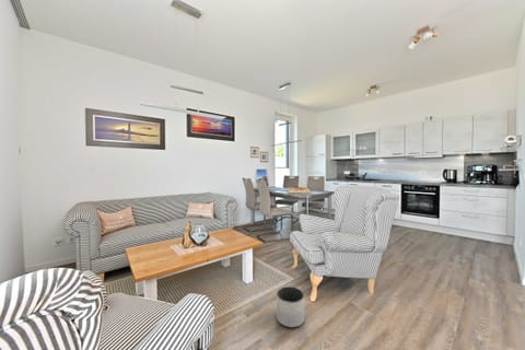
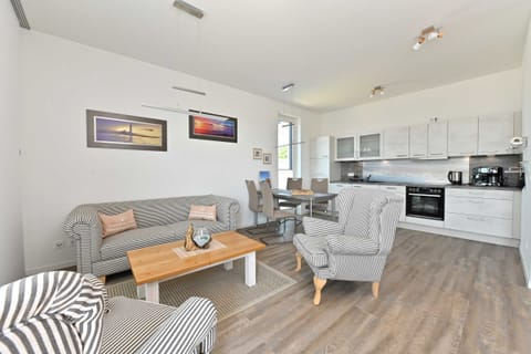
- planter (290, 306)
